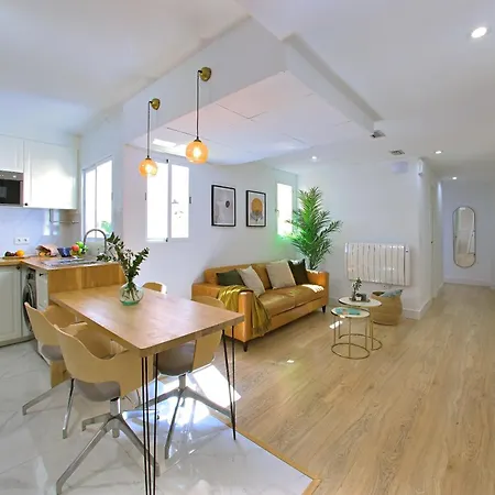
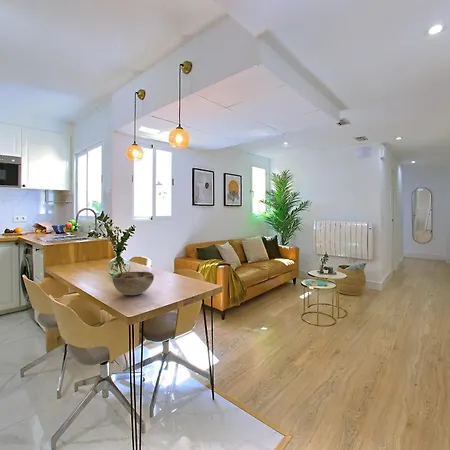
+ decorative bowl (133, 284)
